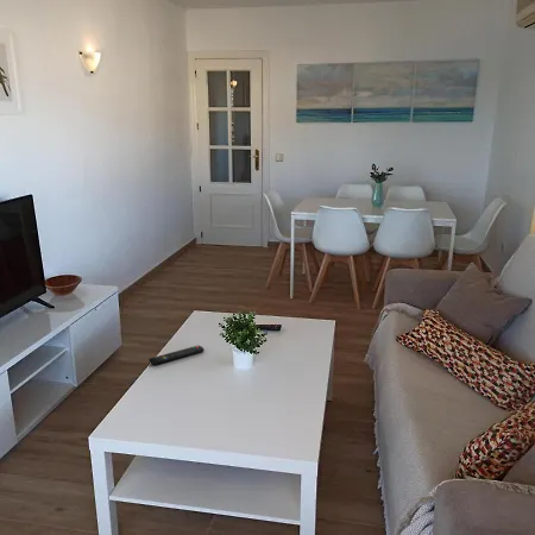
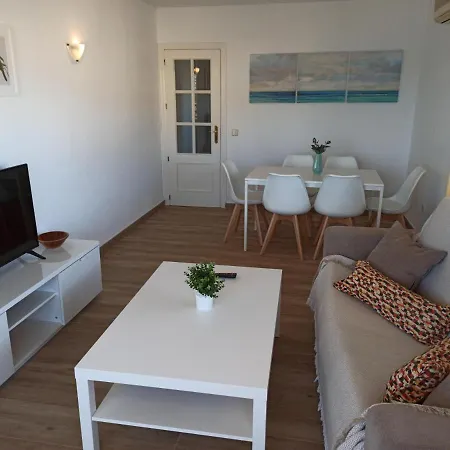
- remote control (177, 354)
